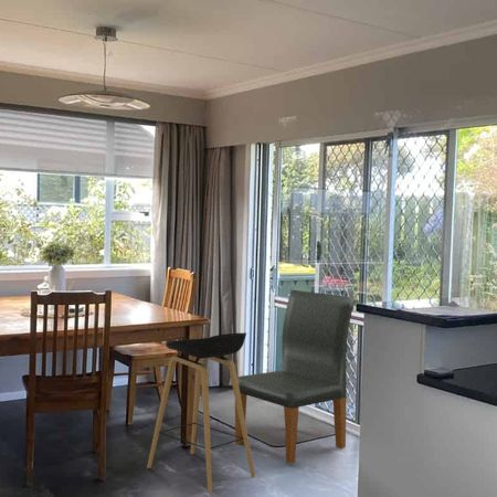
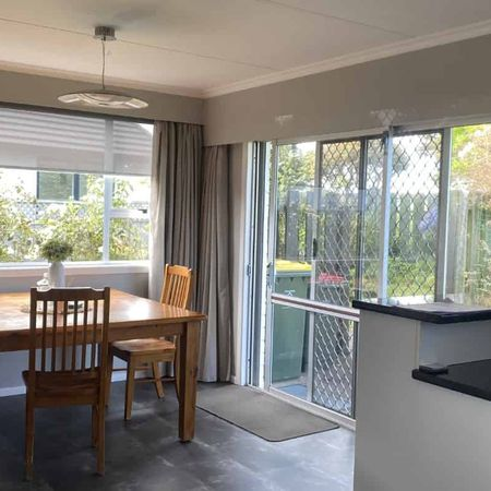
- stool (202, 401)
- dining chair (293, 369)
